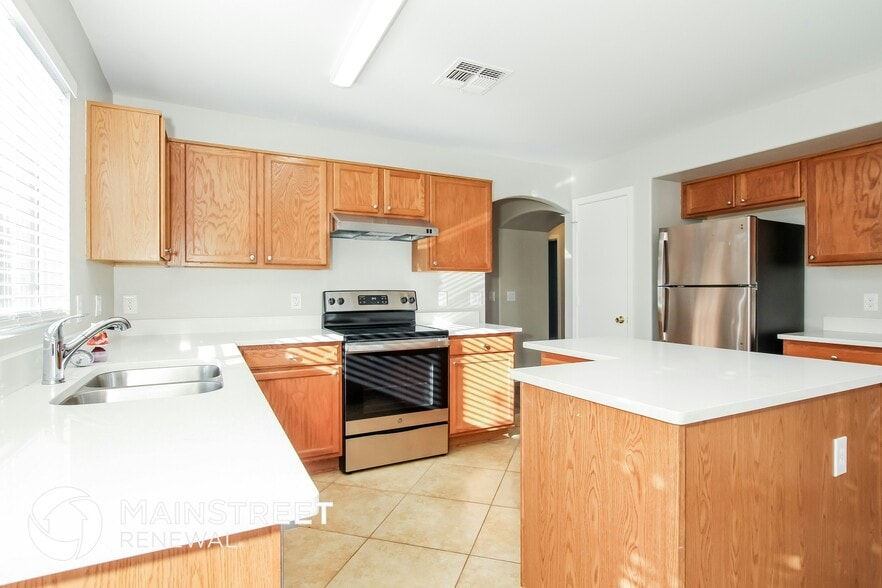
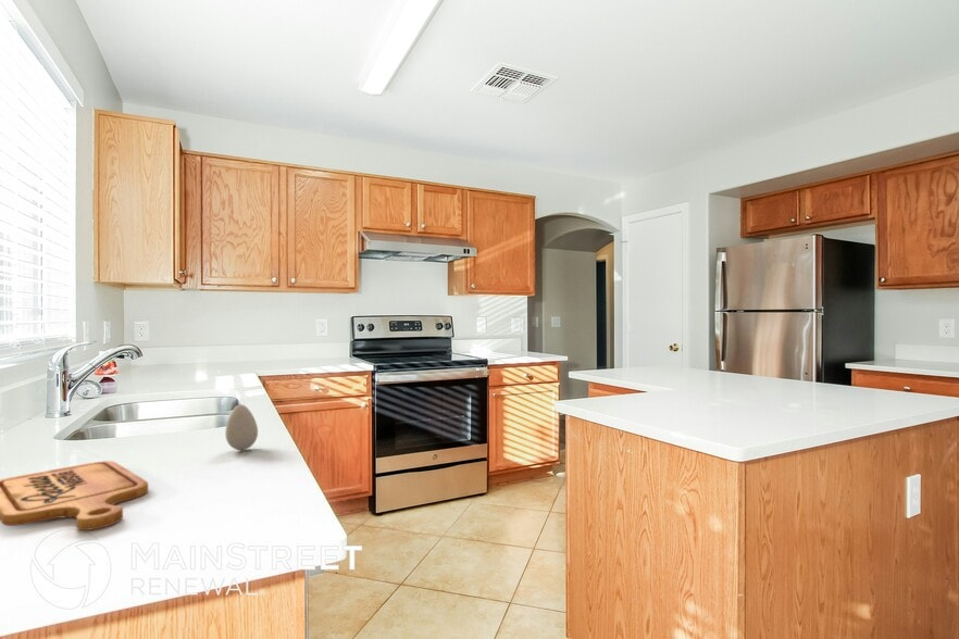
+ cutting board (74, 494)
+ decorative egg (241, 427)
